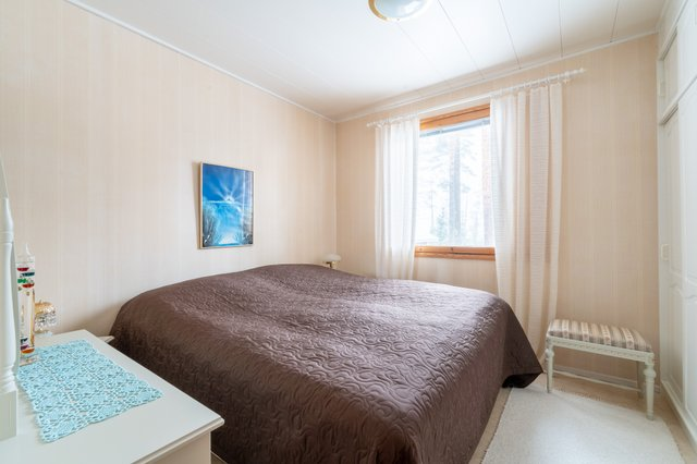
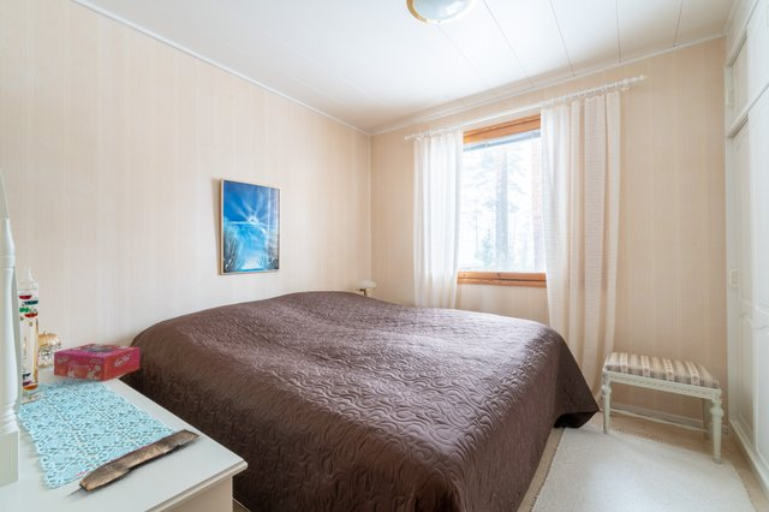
+ book (143, 454)
+ tissue box (97, 361)
